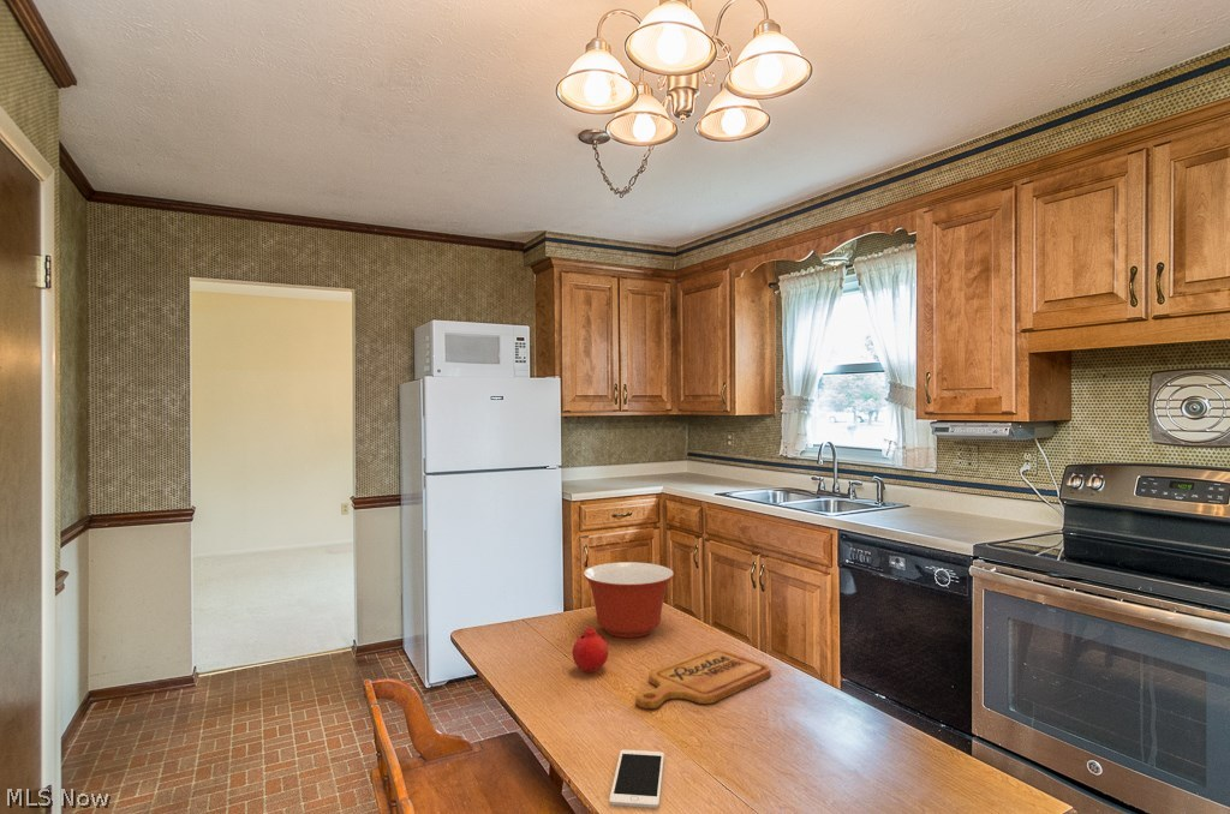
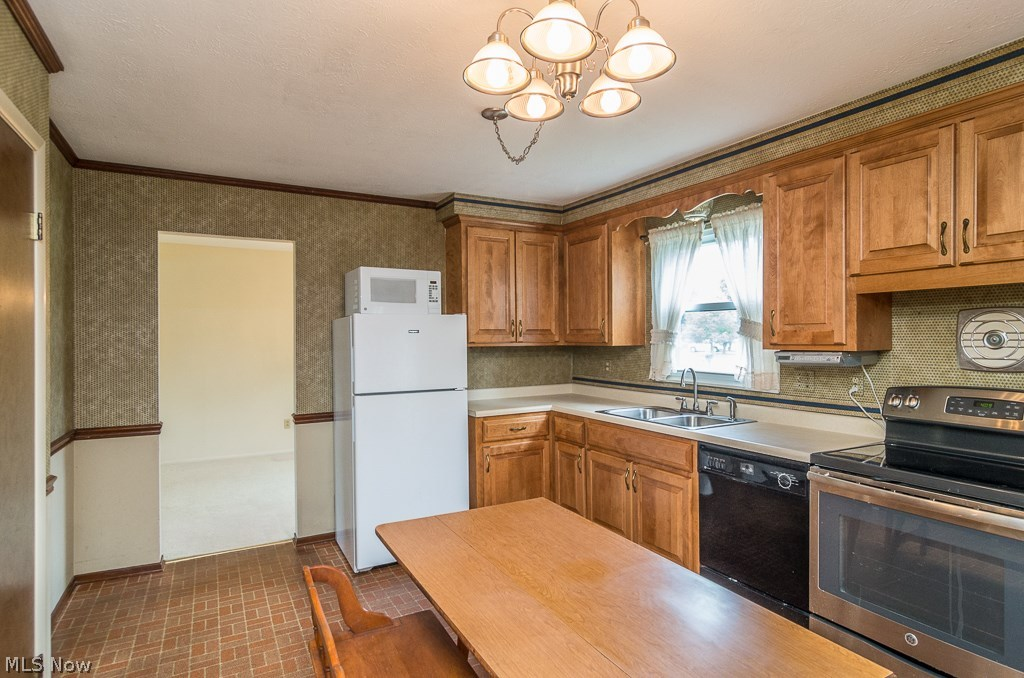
- cutting board (695, 680)
- cell phone (638, 776)
- fruit (590, 648)
- mixing bowl (628, 600)
